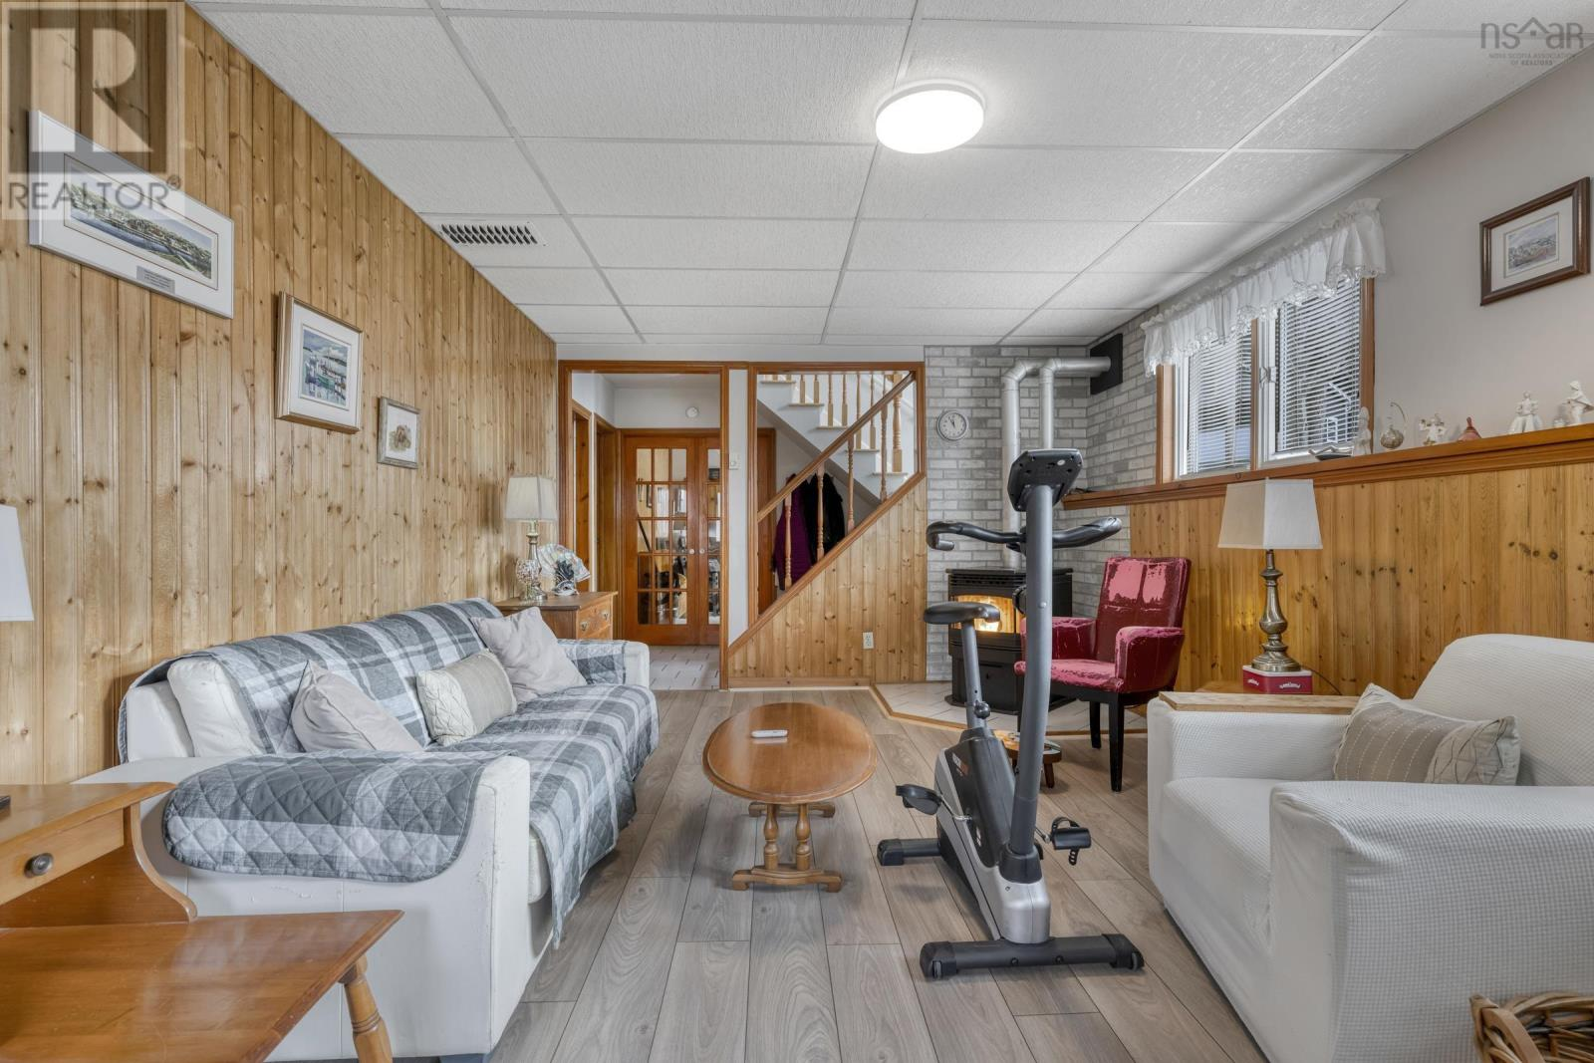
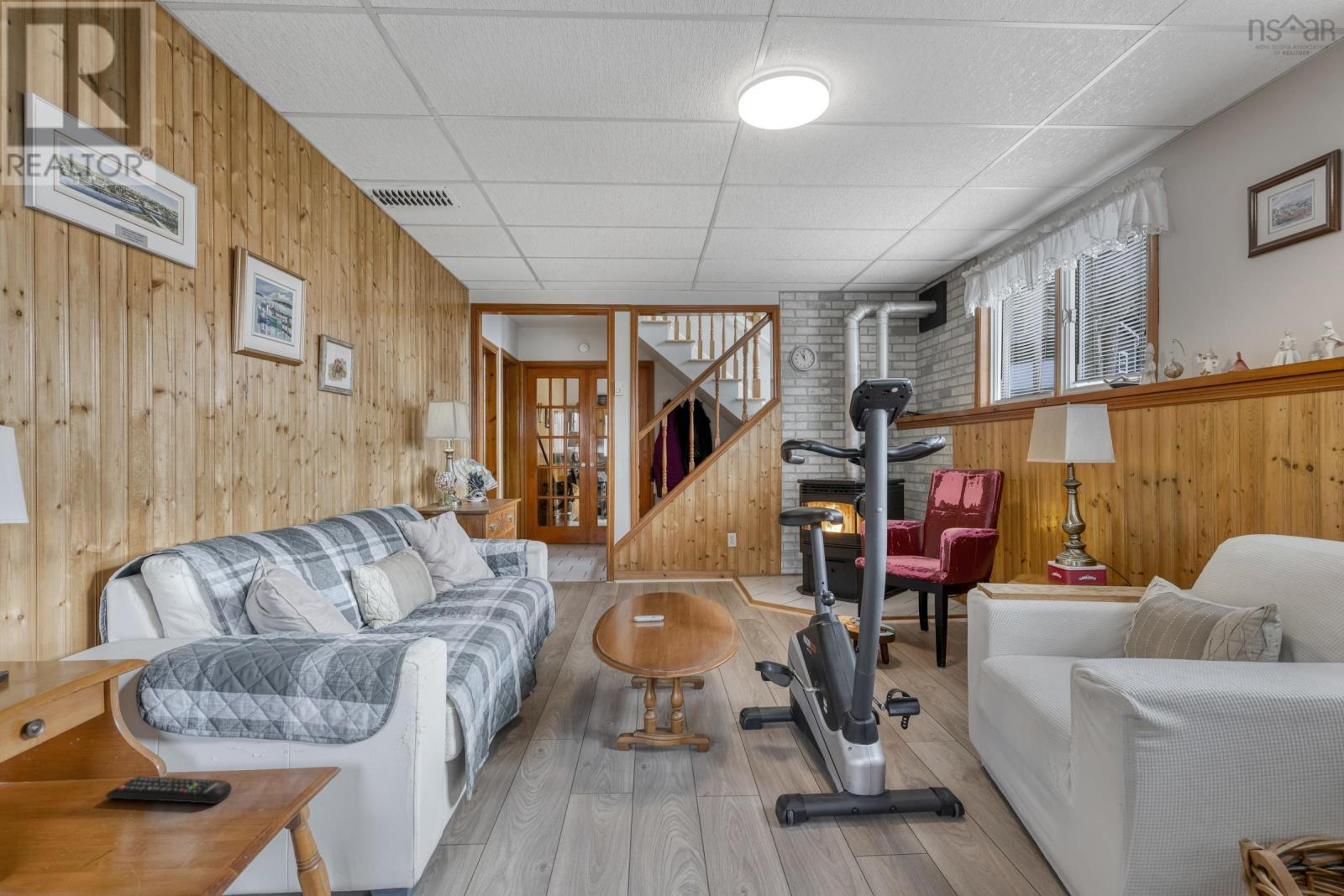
+ remote control (169, 790)
